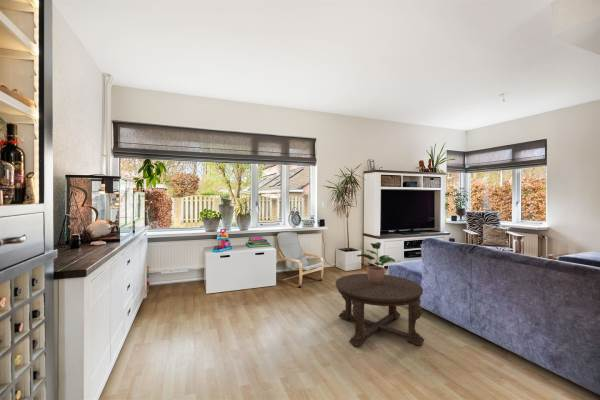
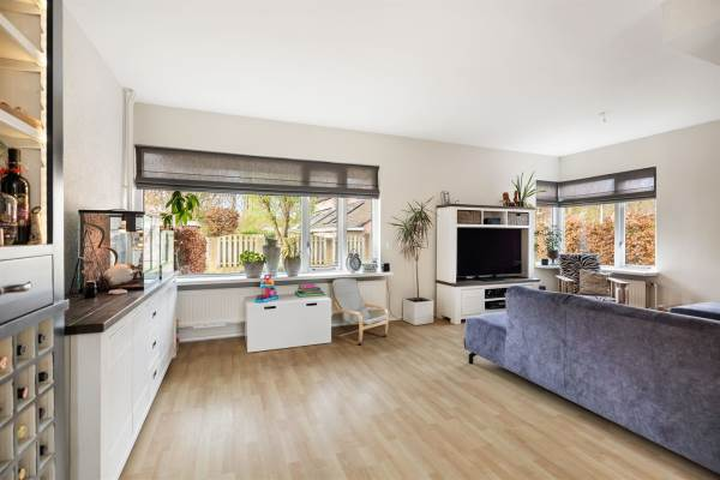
- coffee table (377, 305)
- potted plant (376, 261)
